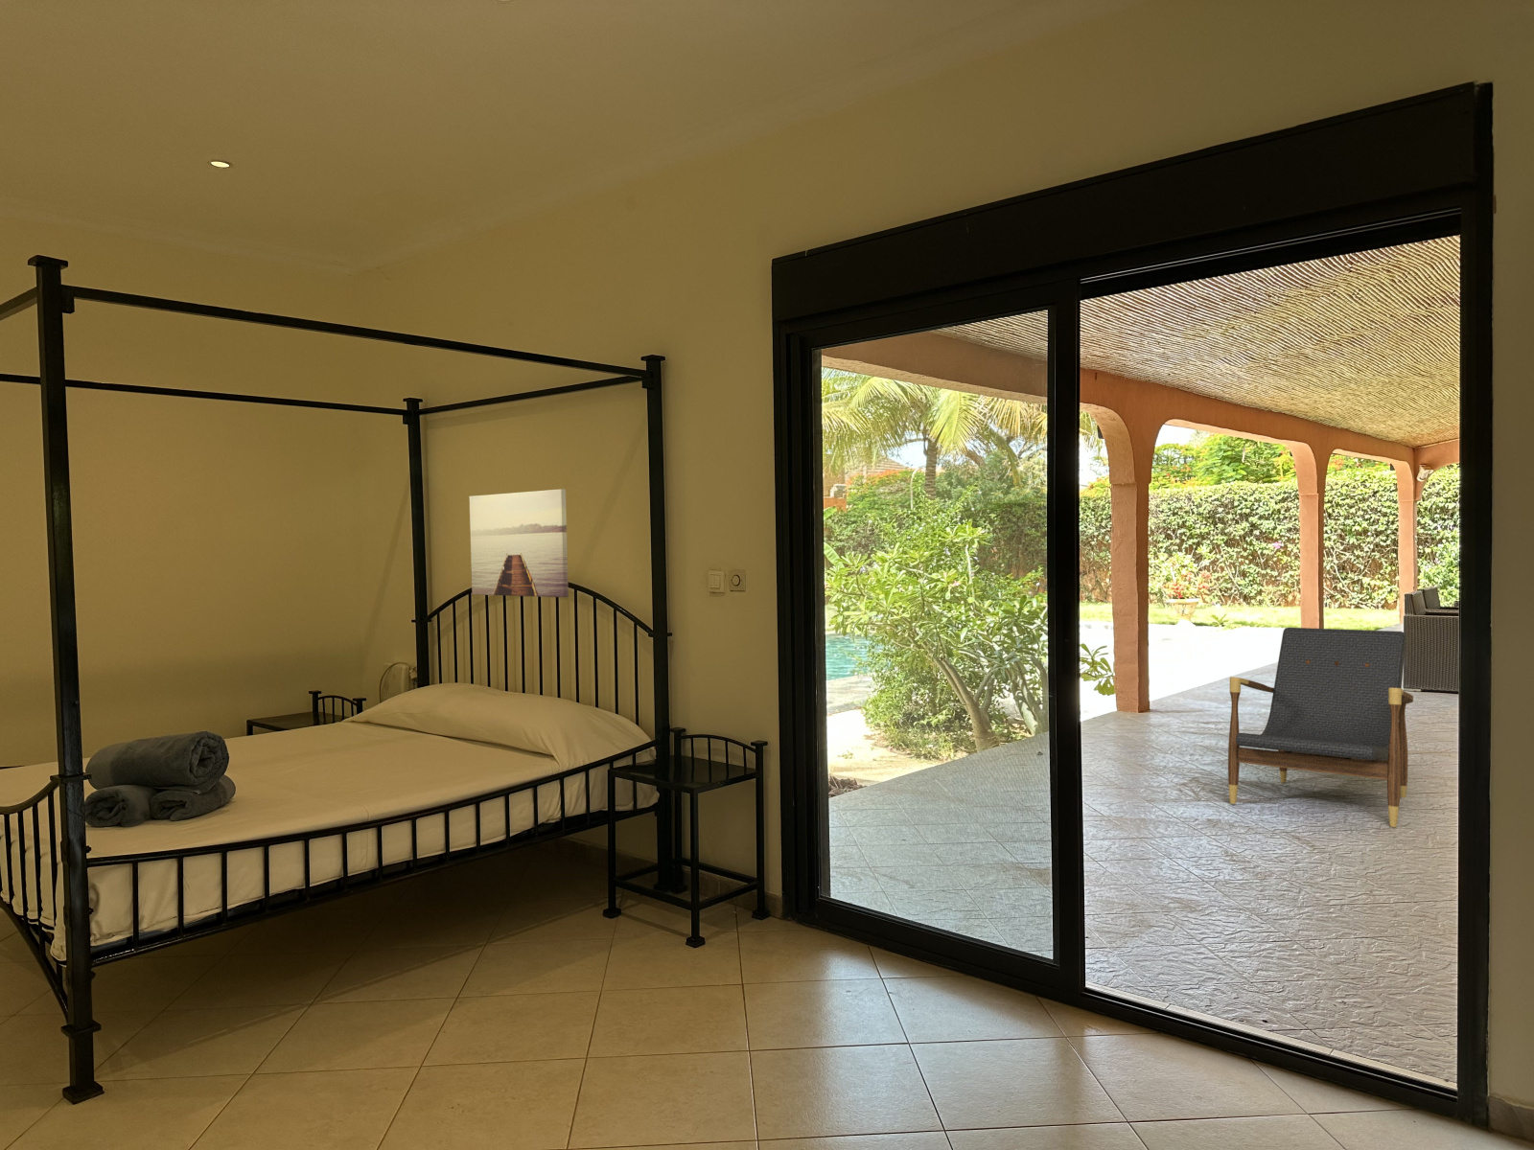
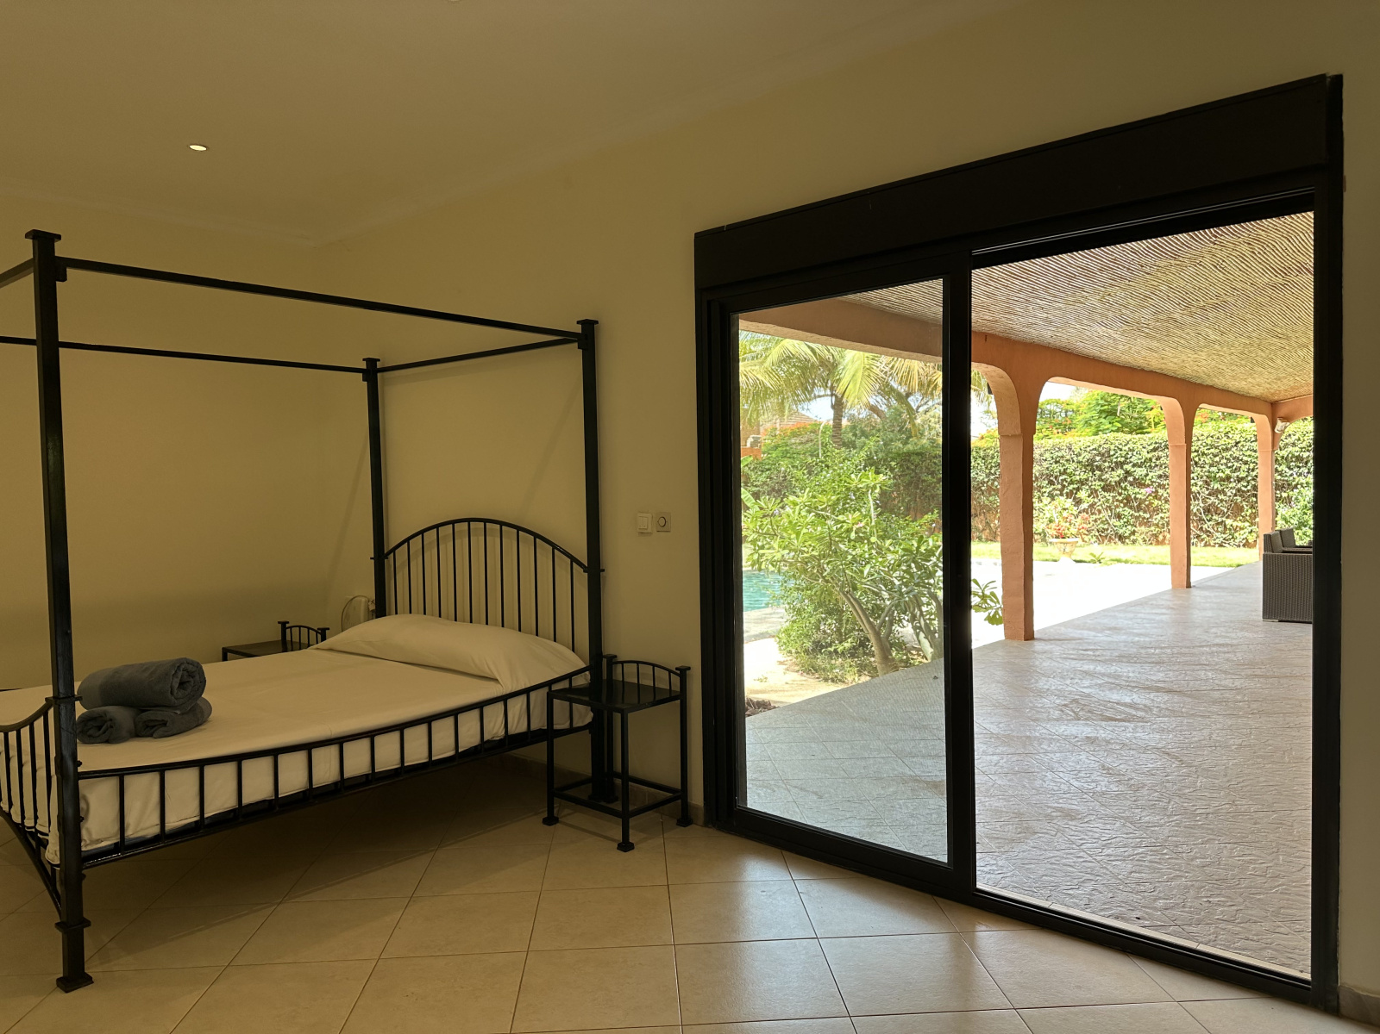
- lounge chair (1324, 719)
- wall art (516, 545)
